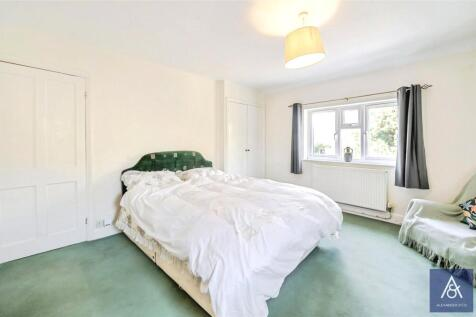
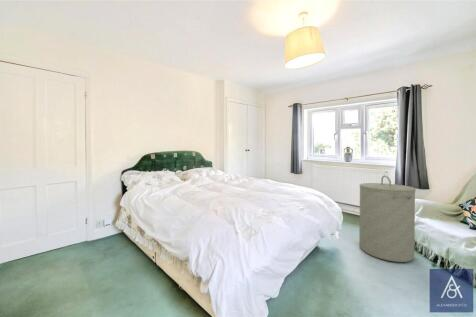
+ laundry hamper (385, 213)
